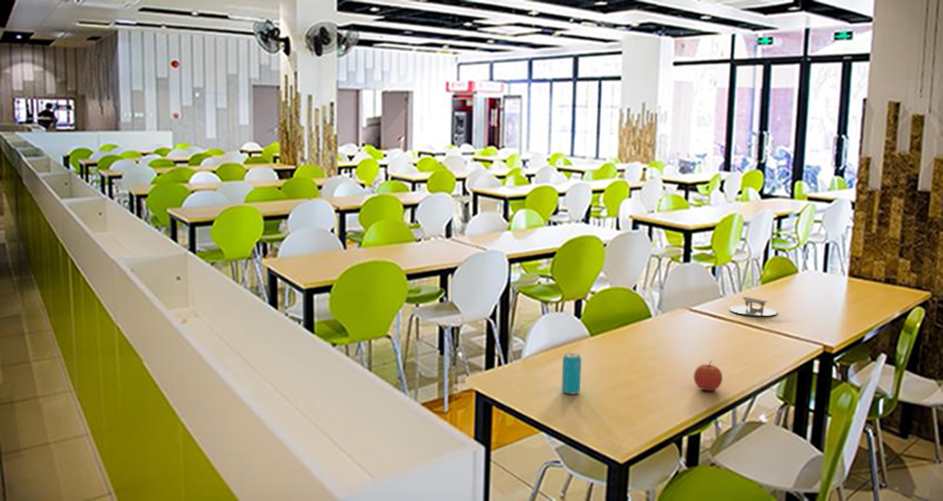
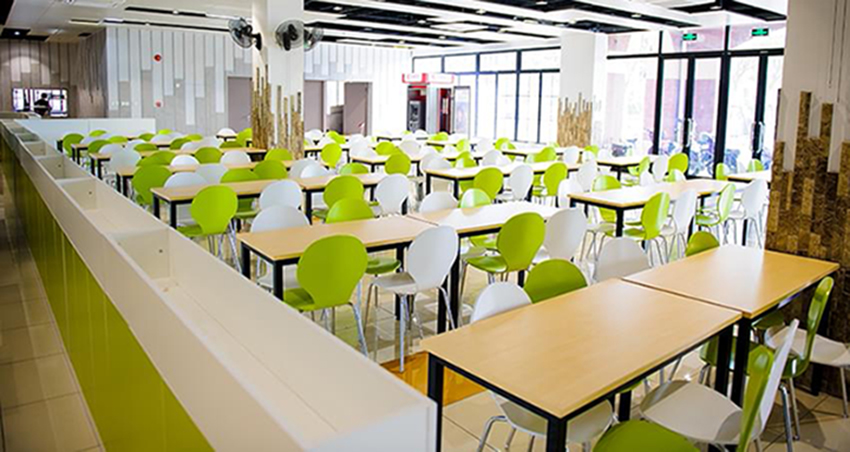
- apple (708, 374)
- napkin holder (752, 306)
- beverage can (571, 372)
